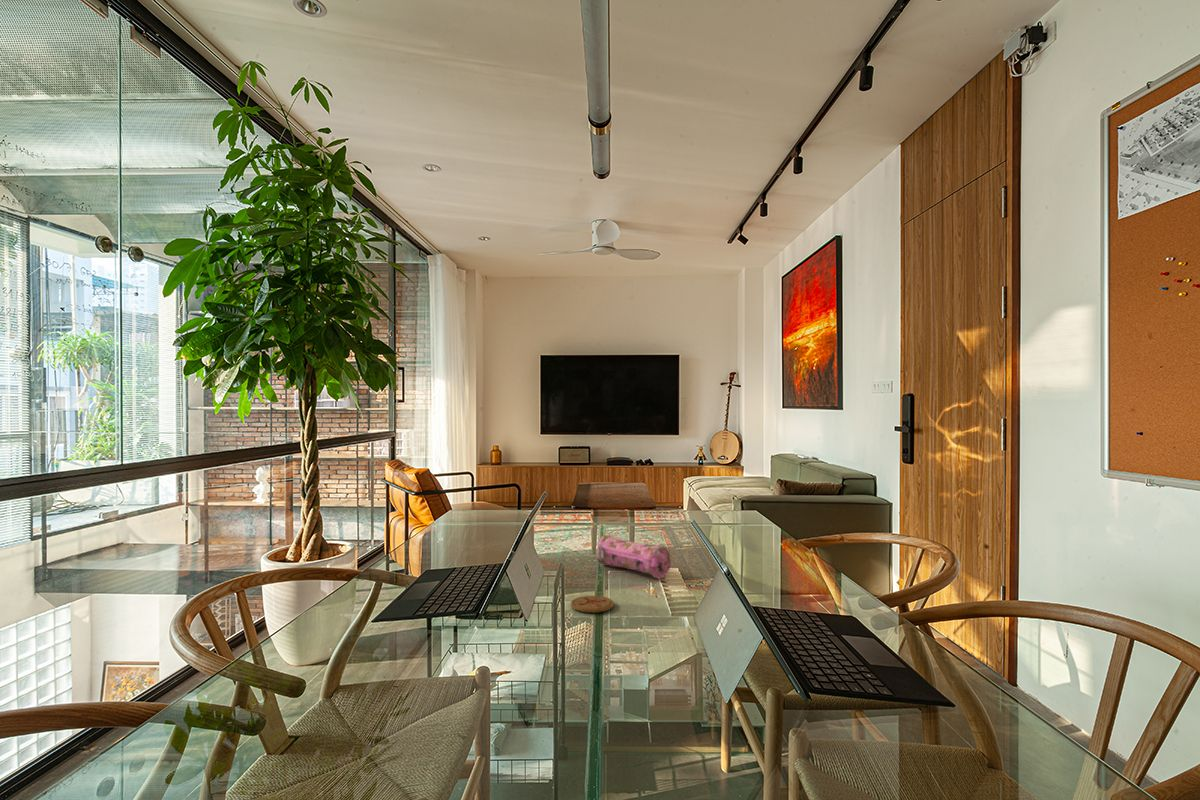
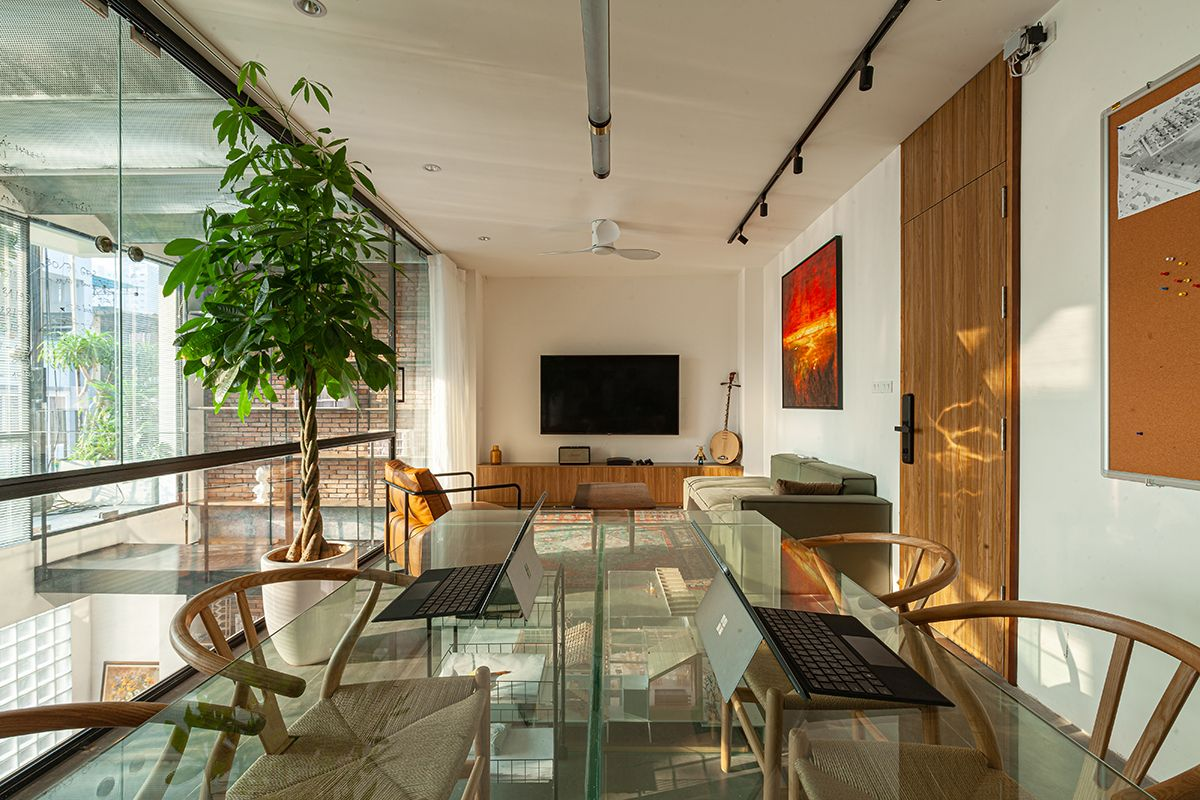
- pencil case (633, 555)
- coaster (592, 603)
